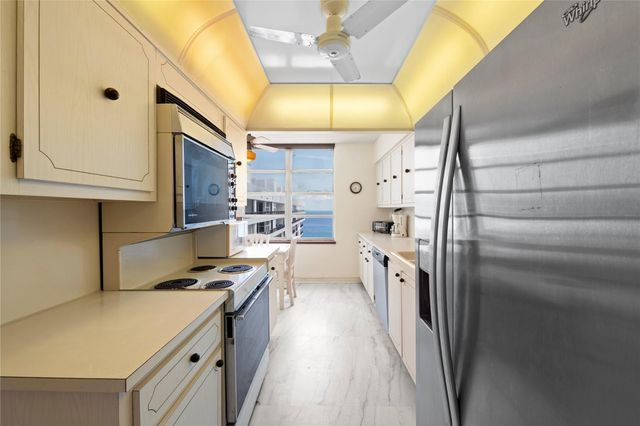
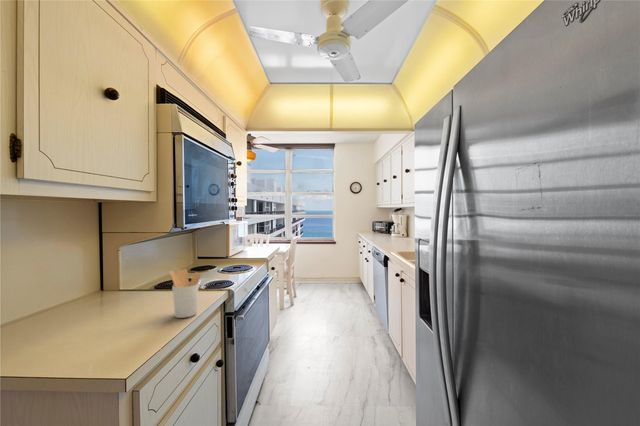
+ utensil holder (183, 291)
